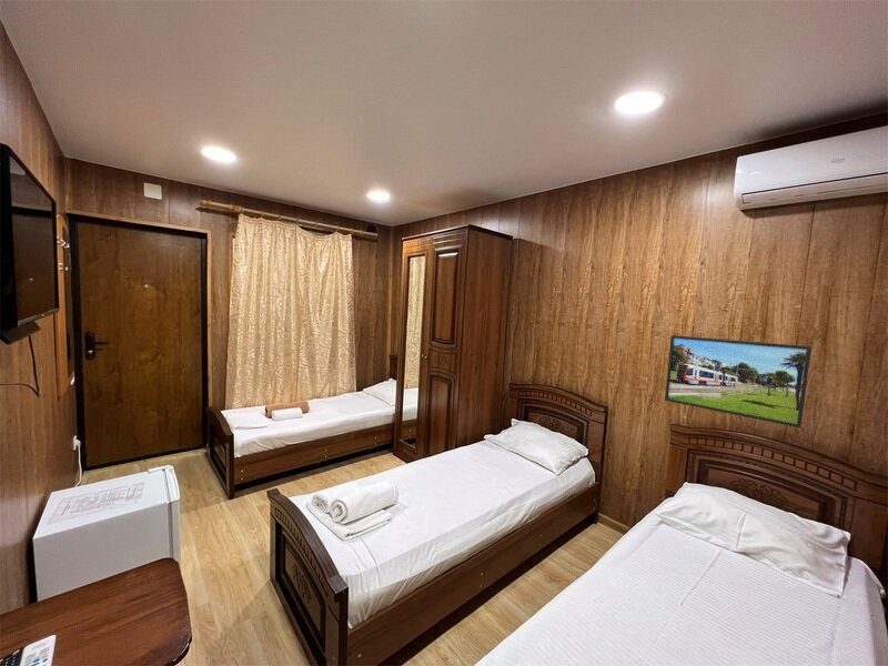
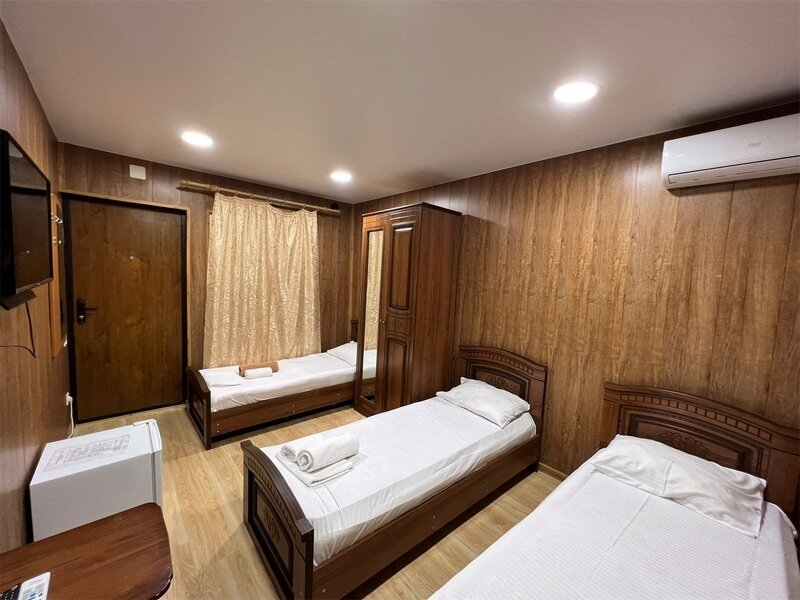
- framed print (729, 376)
